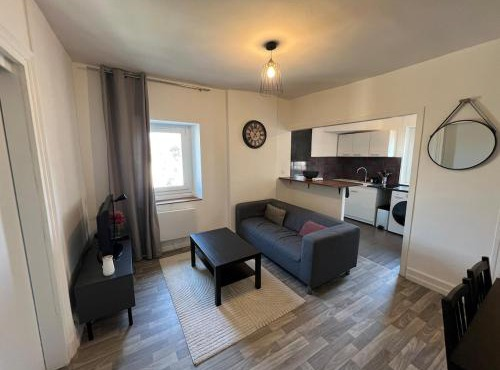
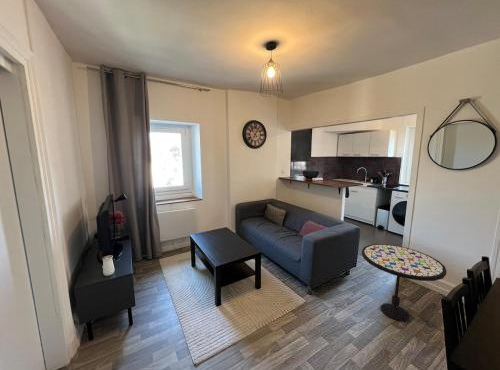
+ side table (397, 285)
